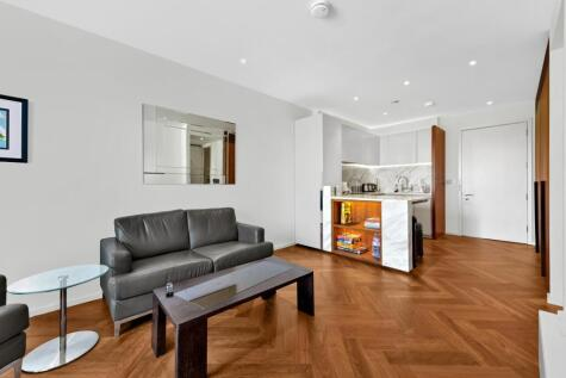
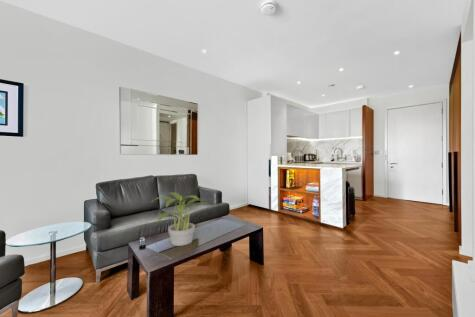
+ potted plant (182, 217)
